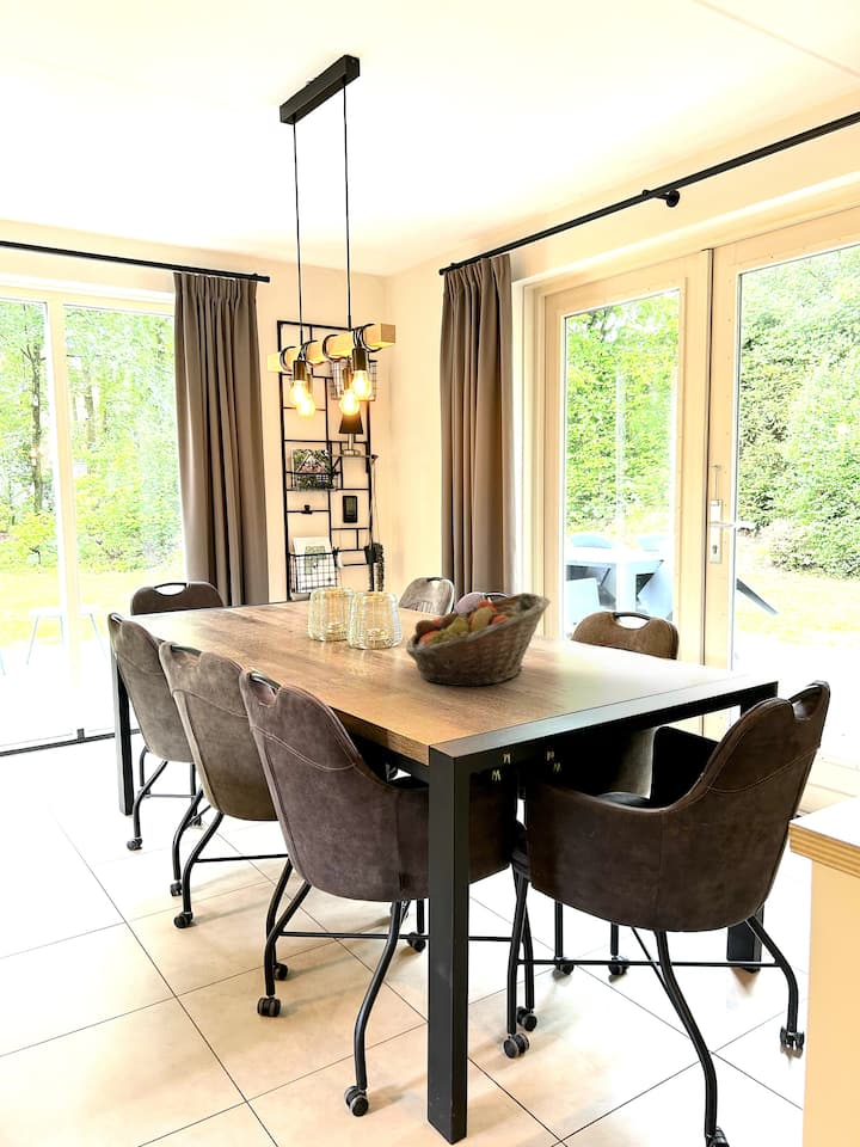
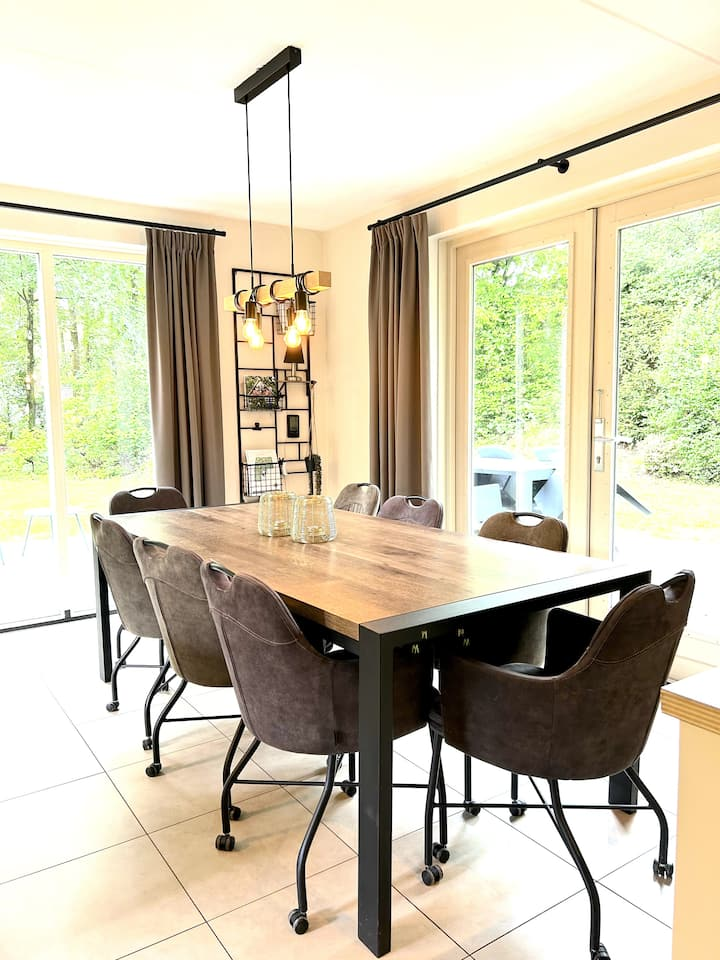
- fruit basket (477, 634)
